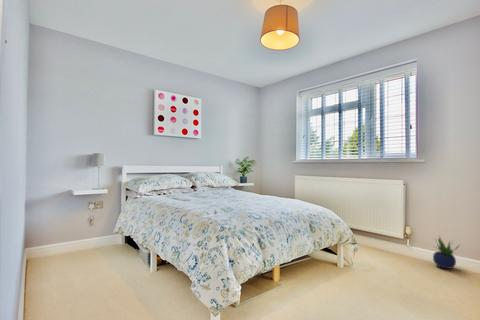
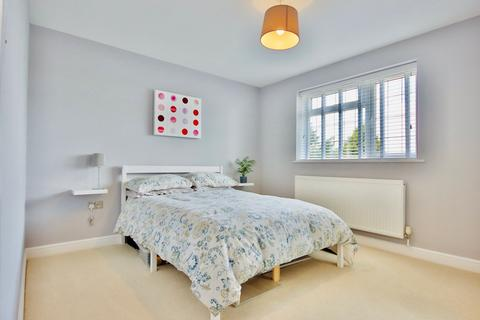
- potted plant (446, 252)
